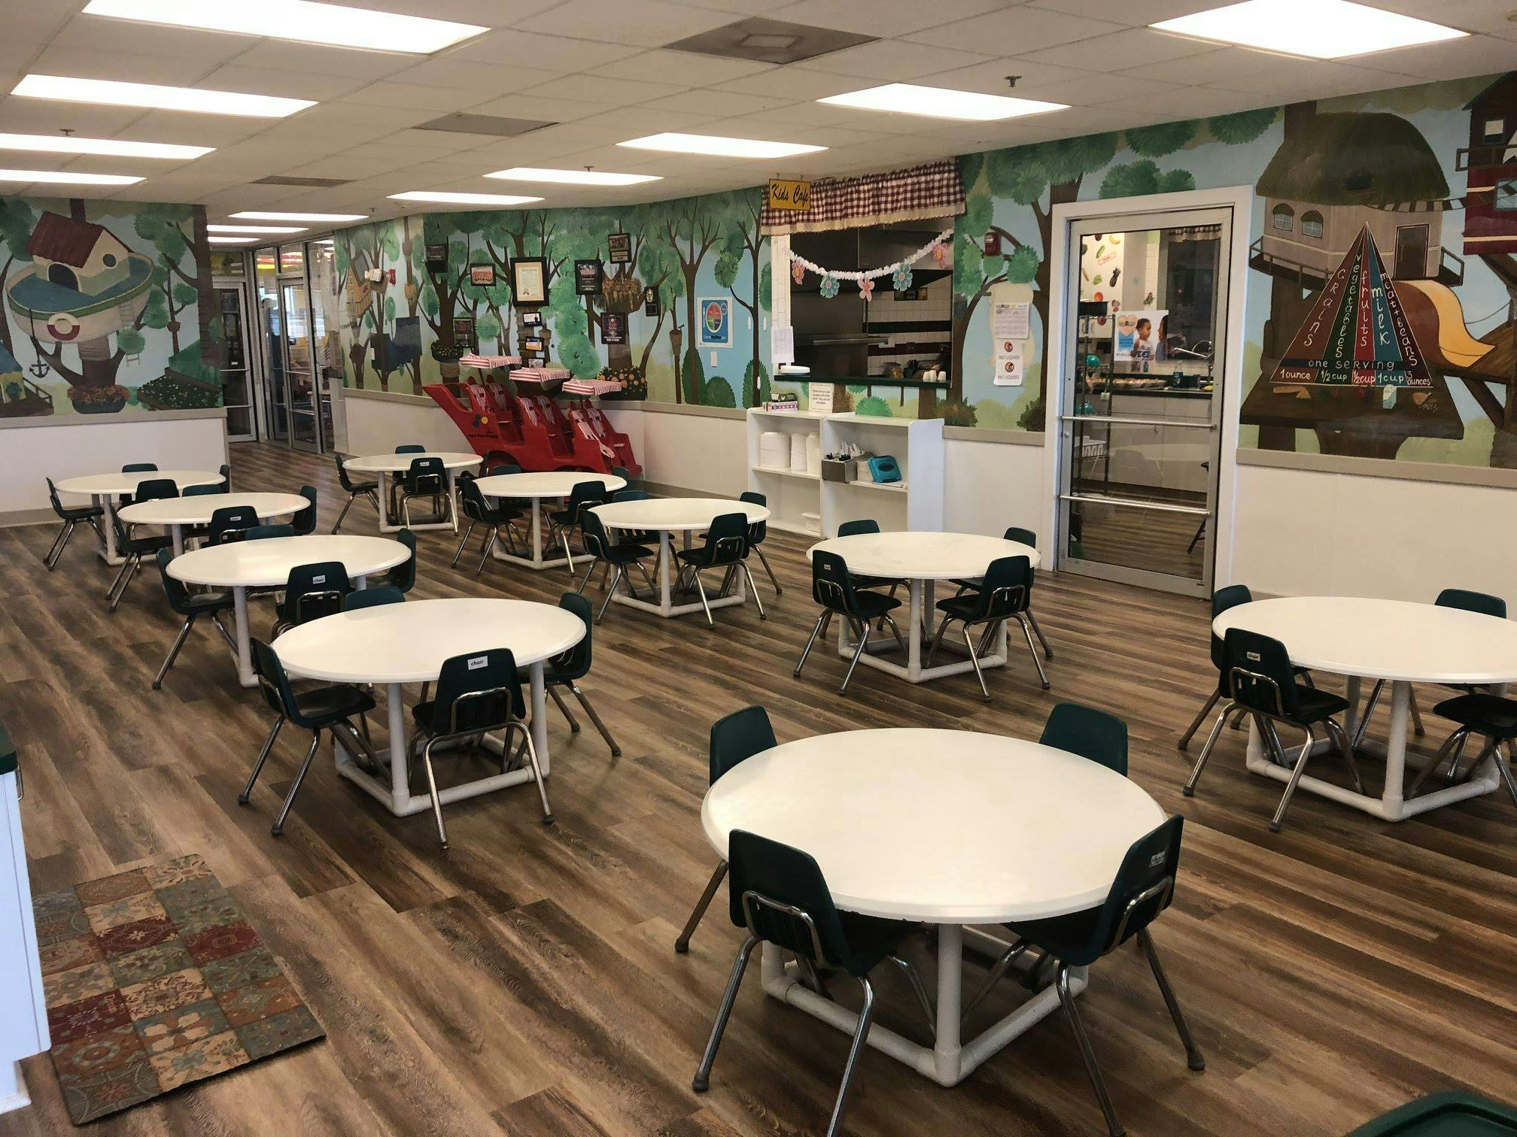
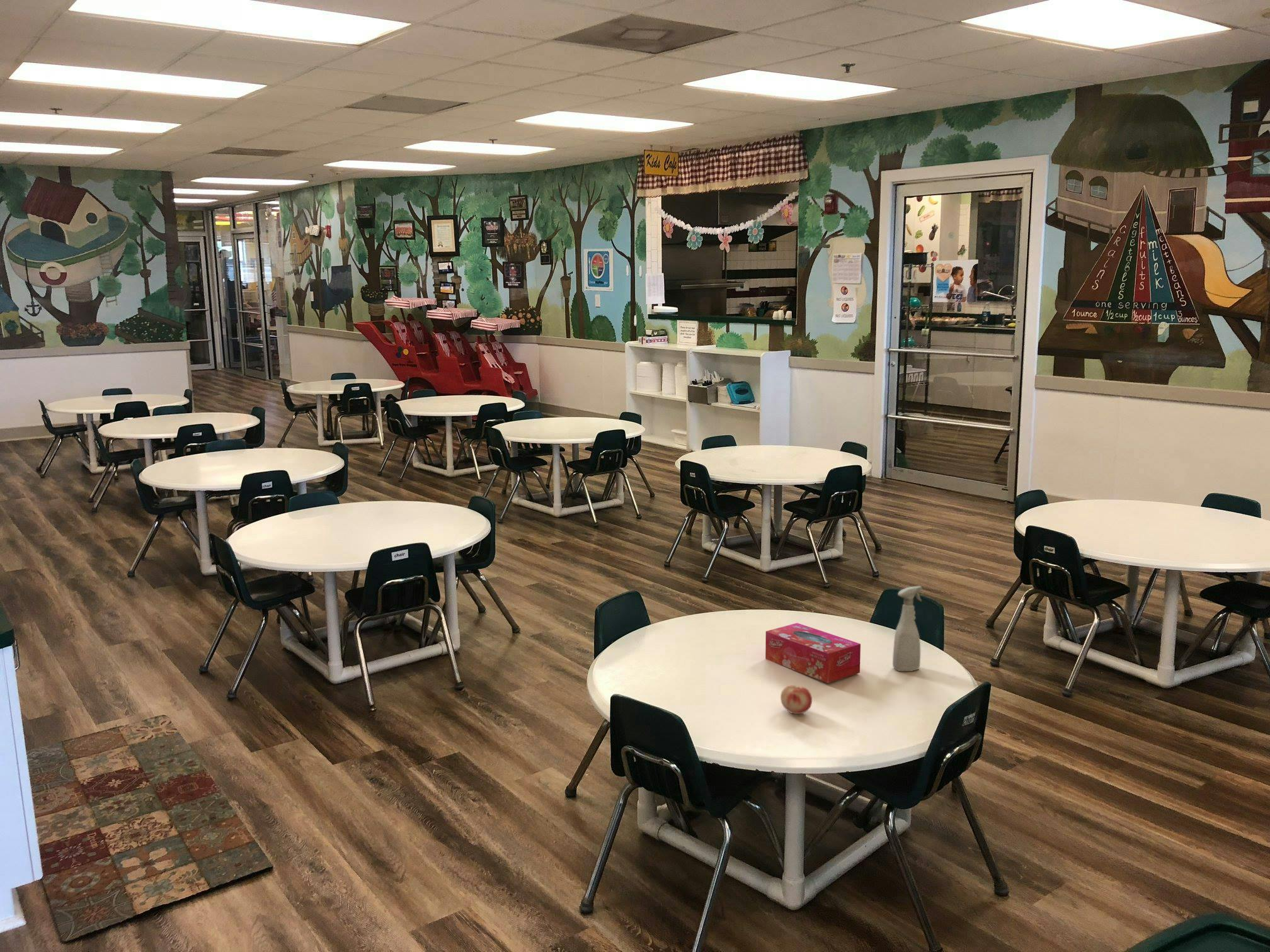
+ fruit (796, 699)
+ tissue box (811, 651)
+ spray bottle (907, 628)
